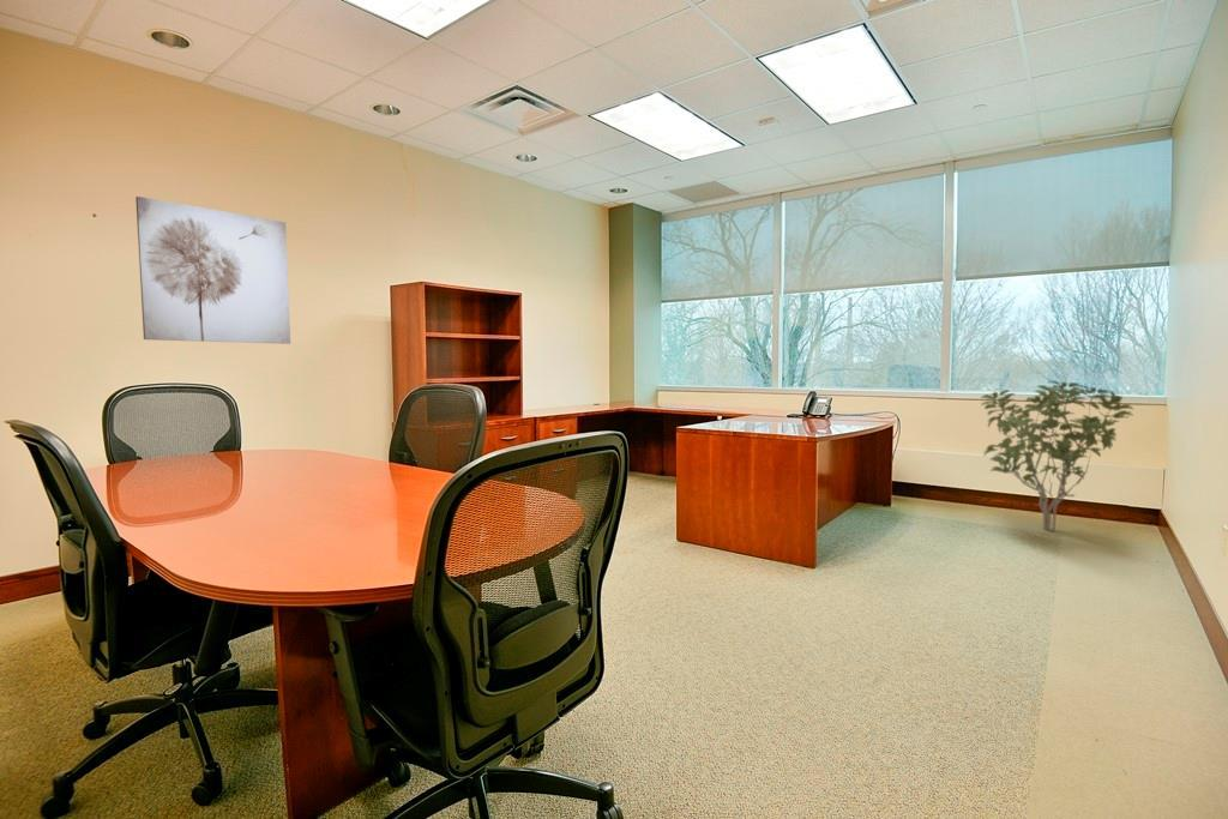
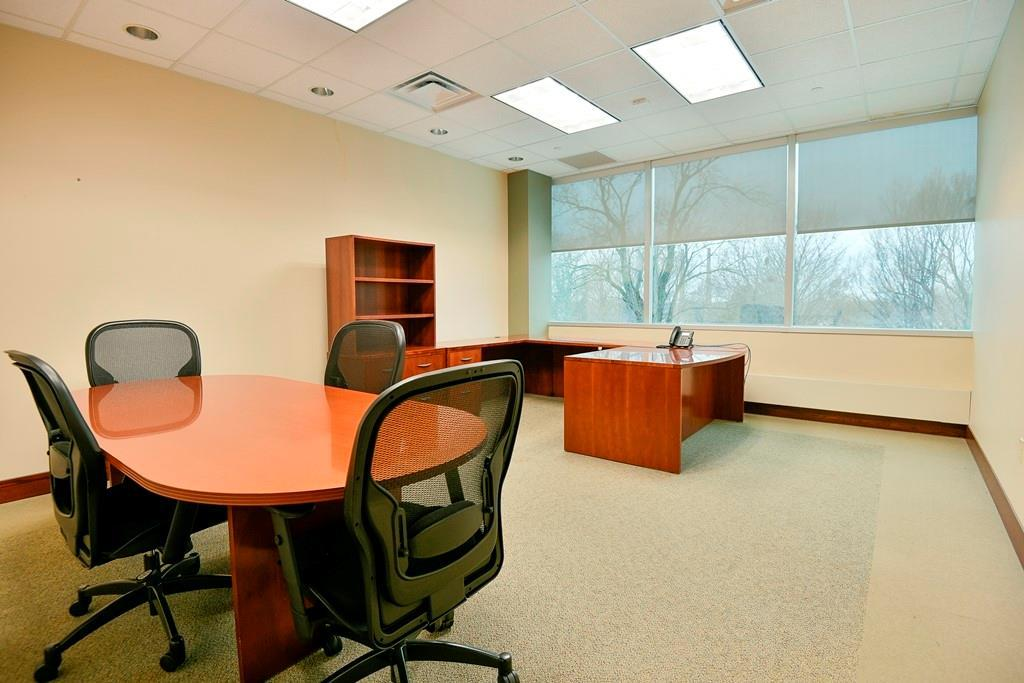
- wall art (219, 276)
- shrub (1052, 456)
